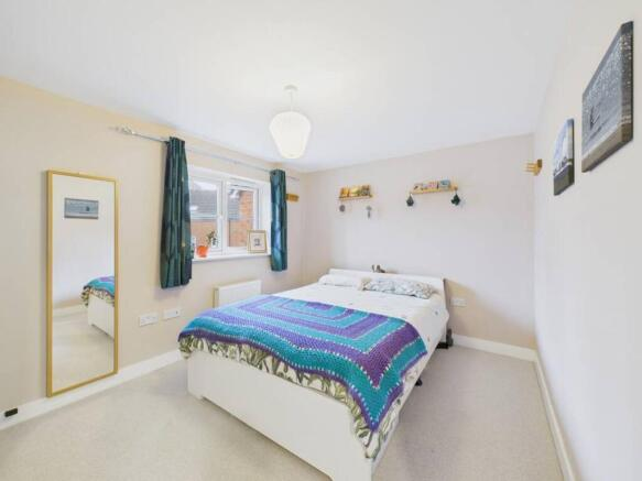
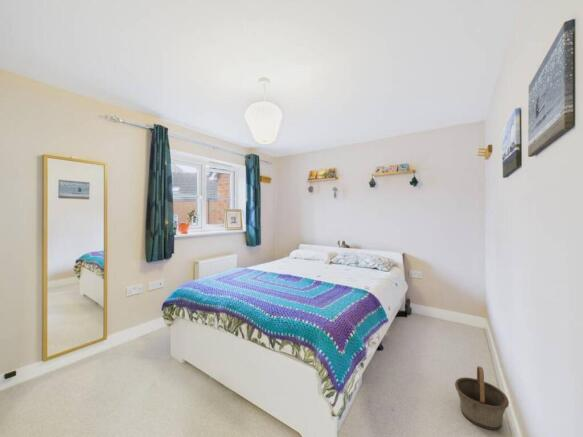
+ basket (480, 392)
